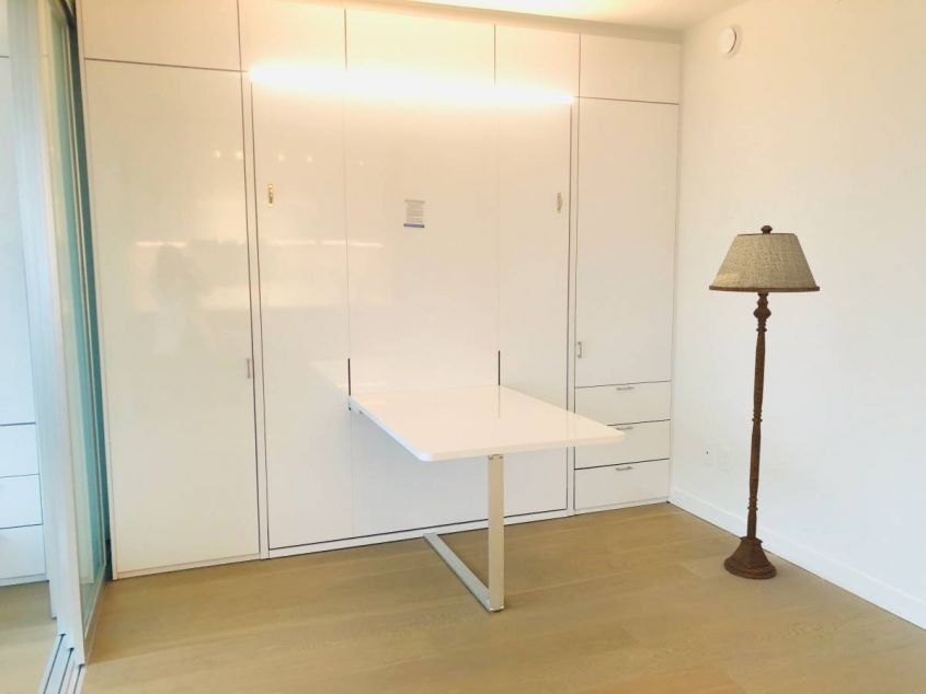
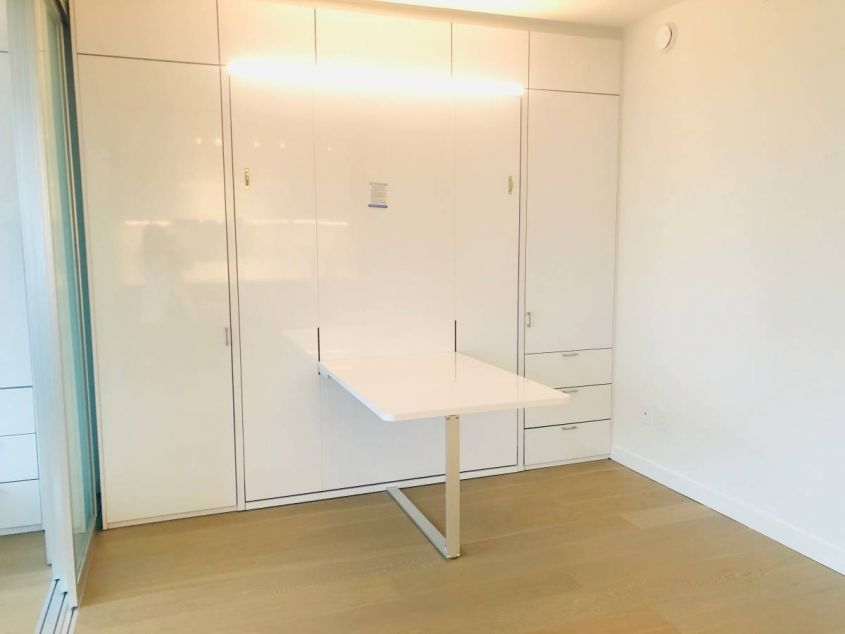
- floor lamp (757, 402)
